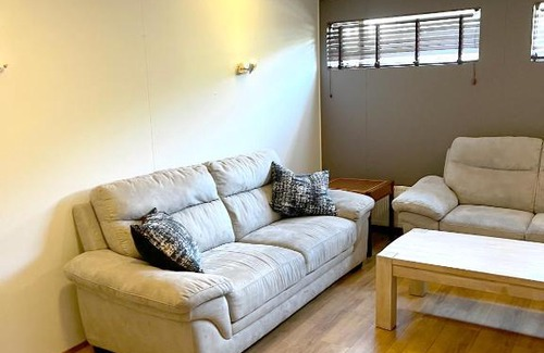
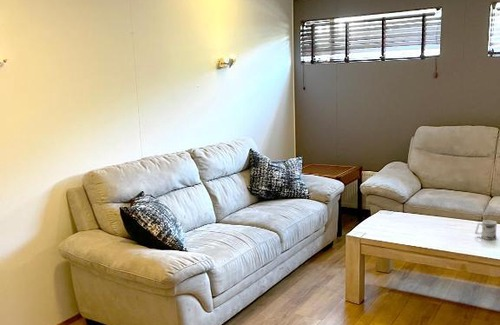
+ mug (485, 229)
